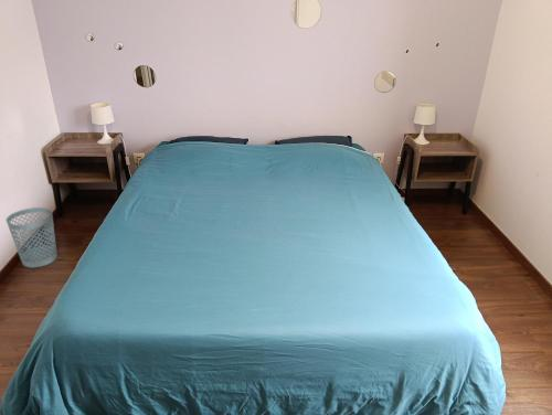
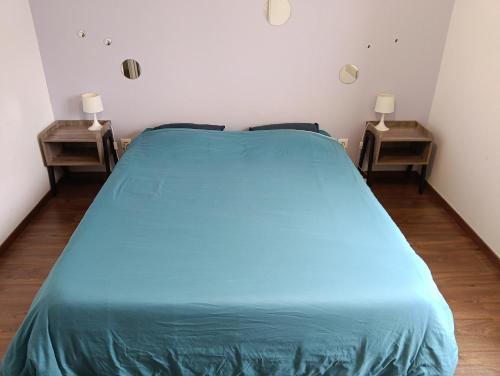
- wastebasket (34, 238)
